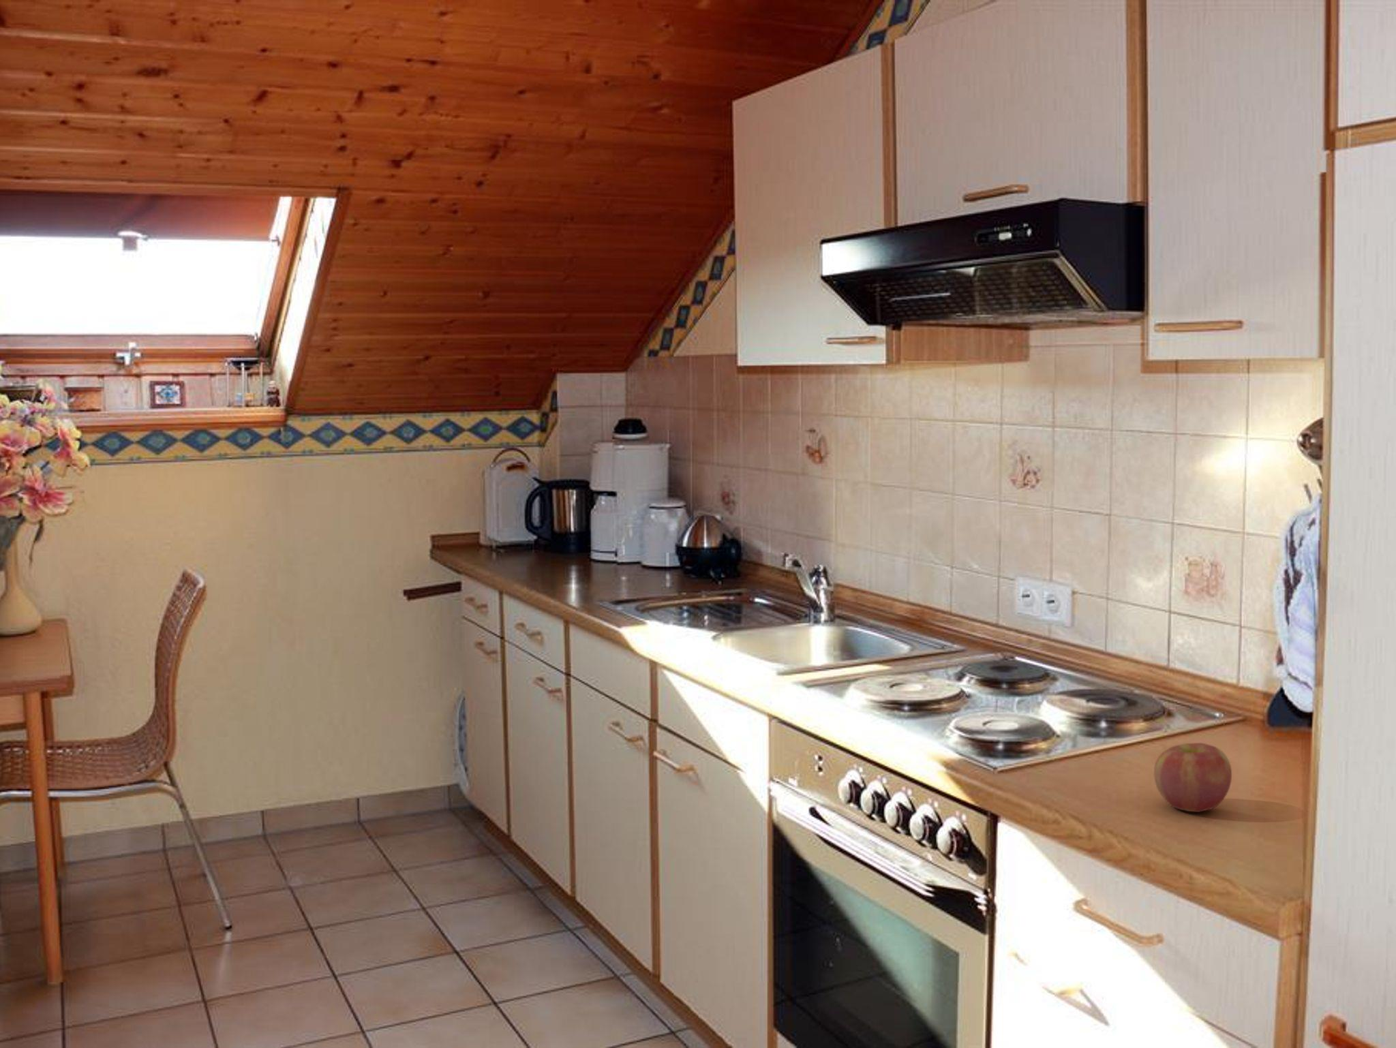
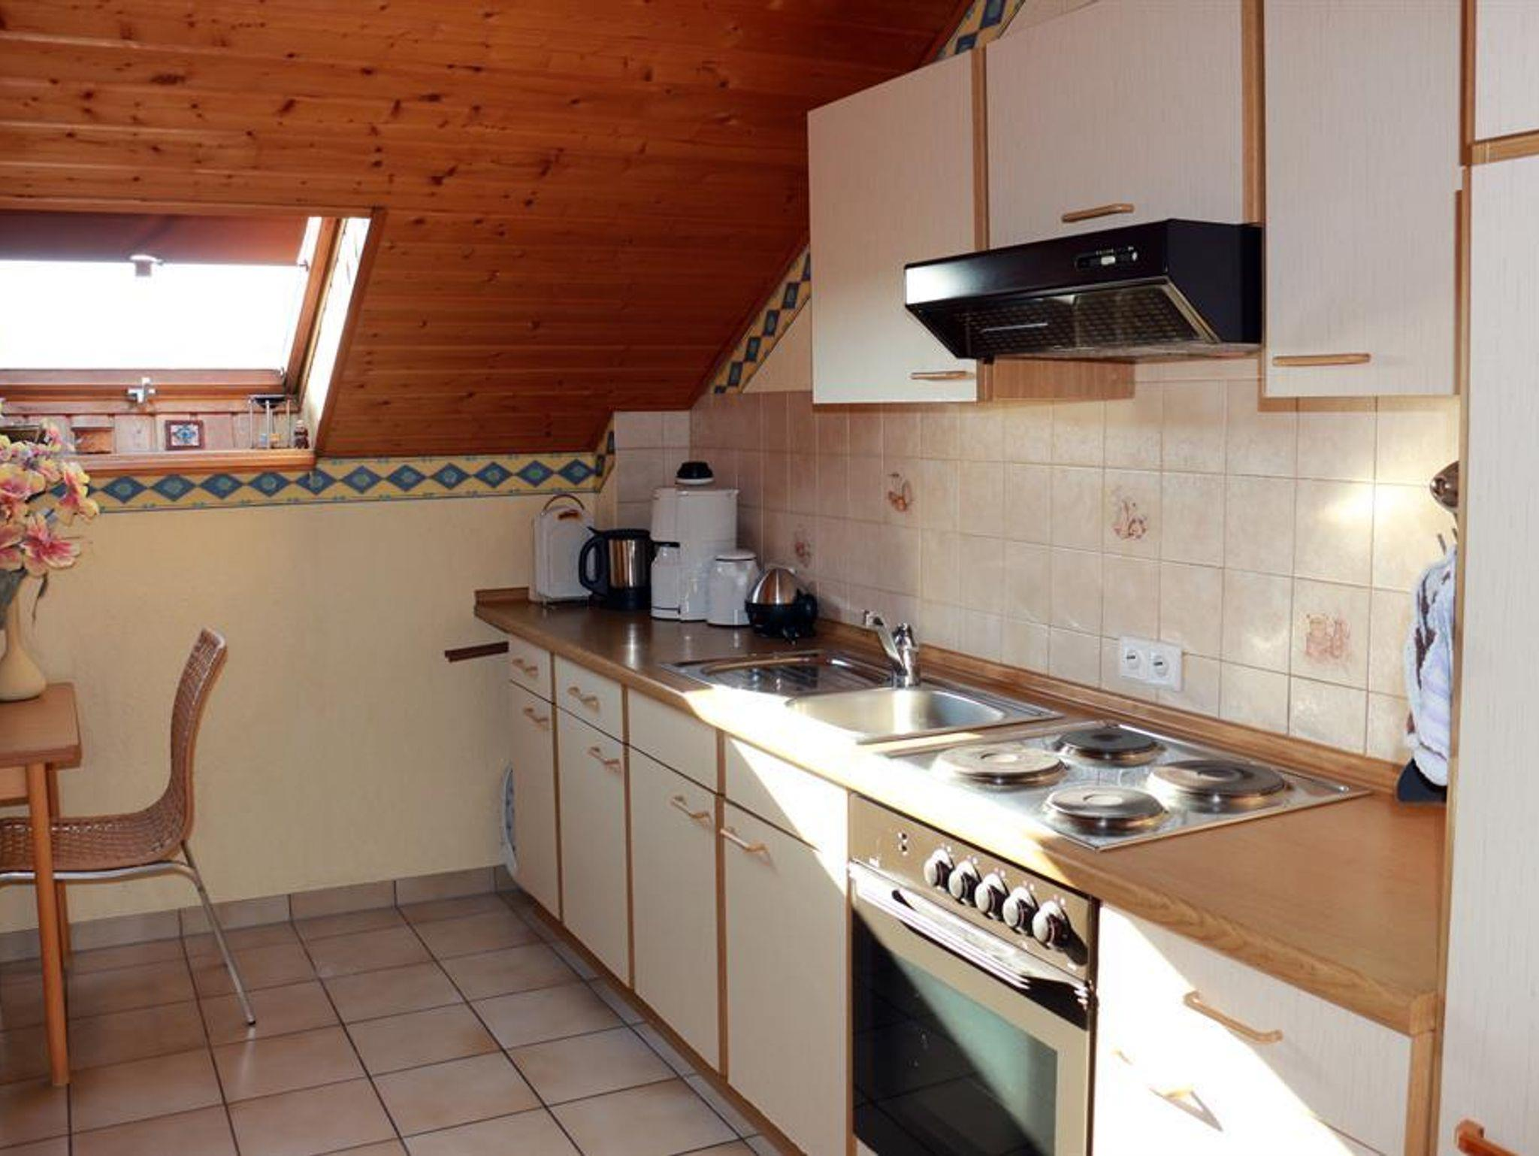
- apple (1192, 777)
